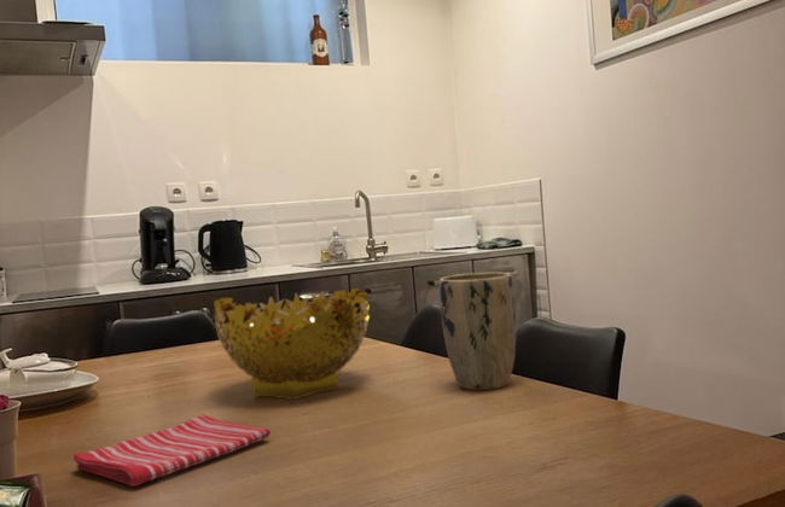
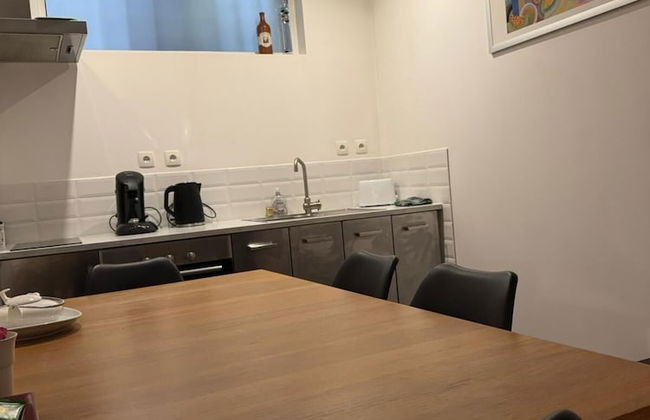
- dish towel (173, 445)
- decorative bowl (295, 340)
- plant pot (478, 330)
